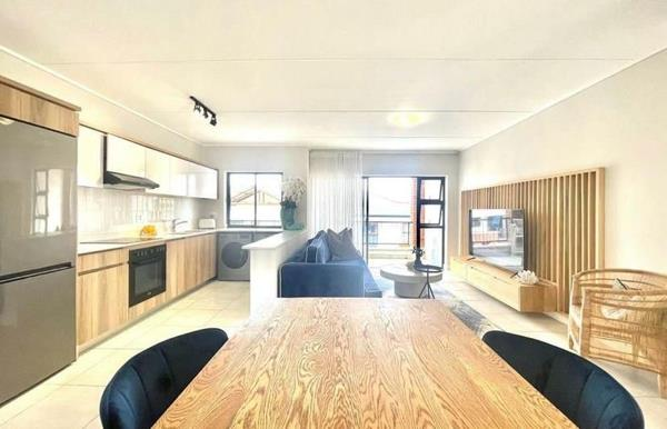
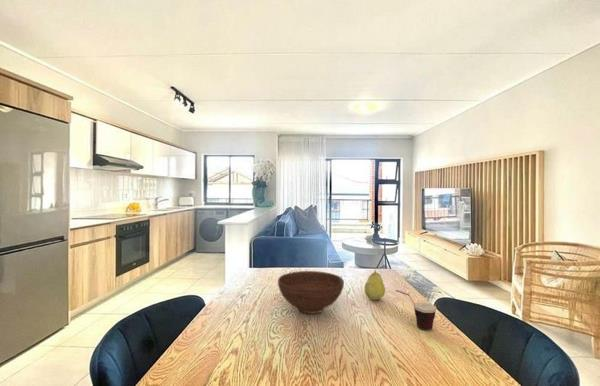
+ fruit (375, 284)
+ bowl (310, 294)
+ cup (415, 308)
